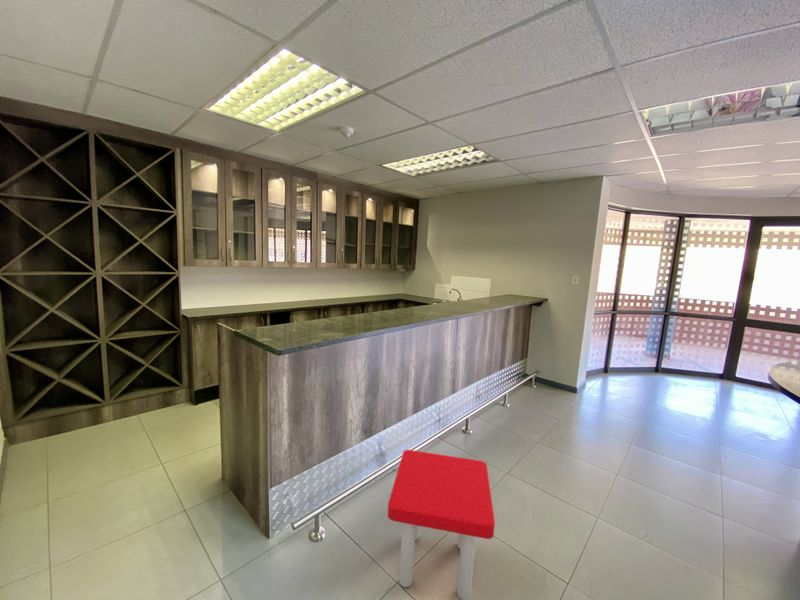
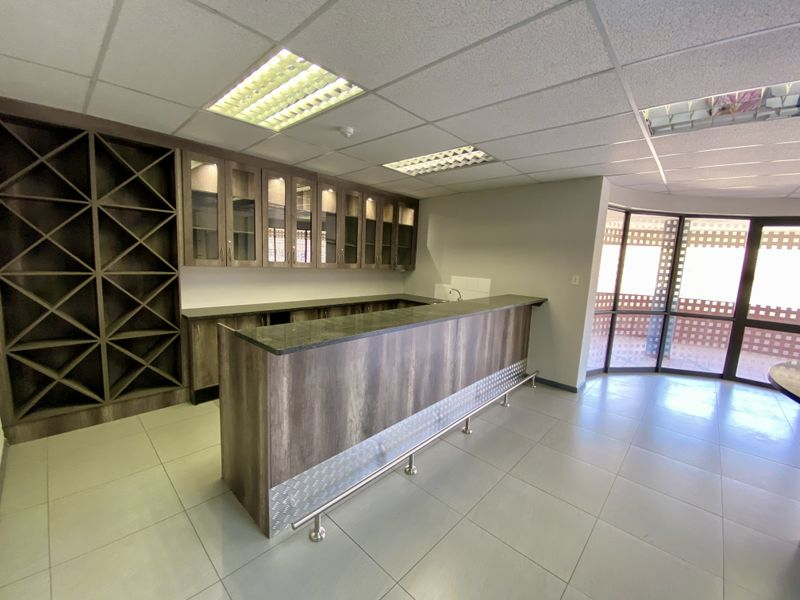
- stool (439, 523)
